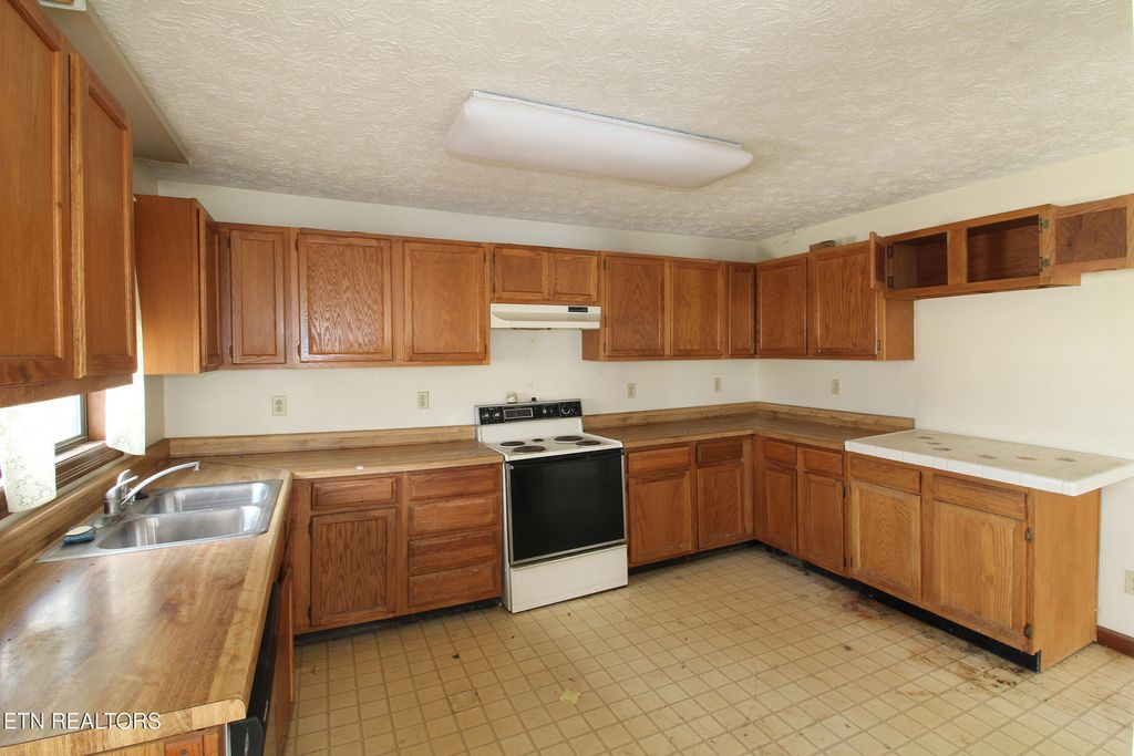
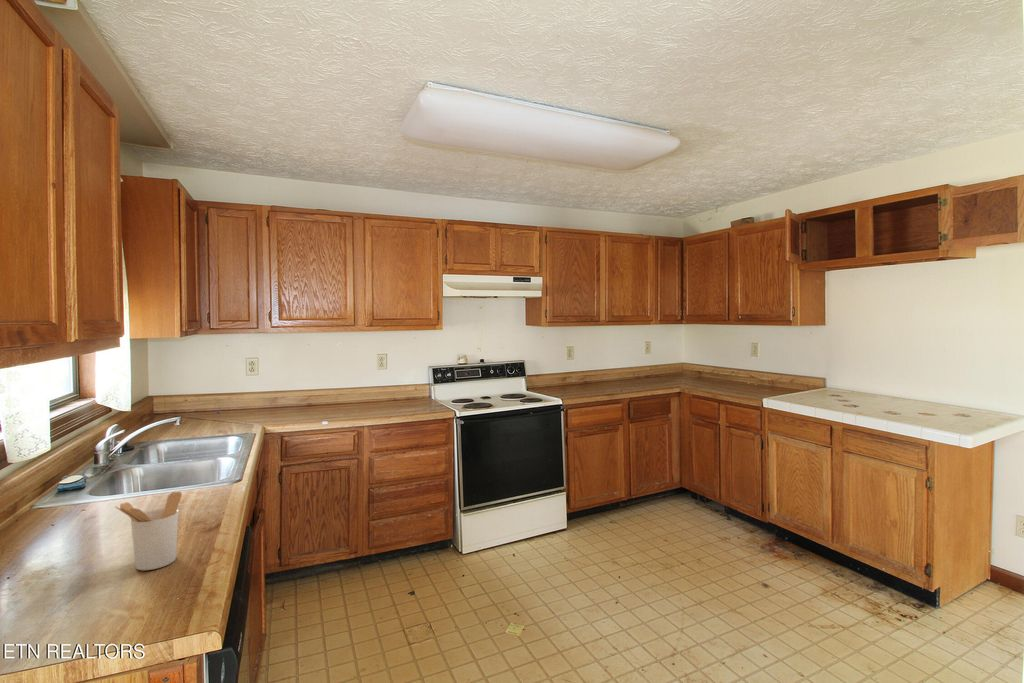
+ utensil holder (147, 531)
